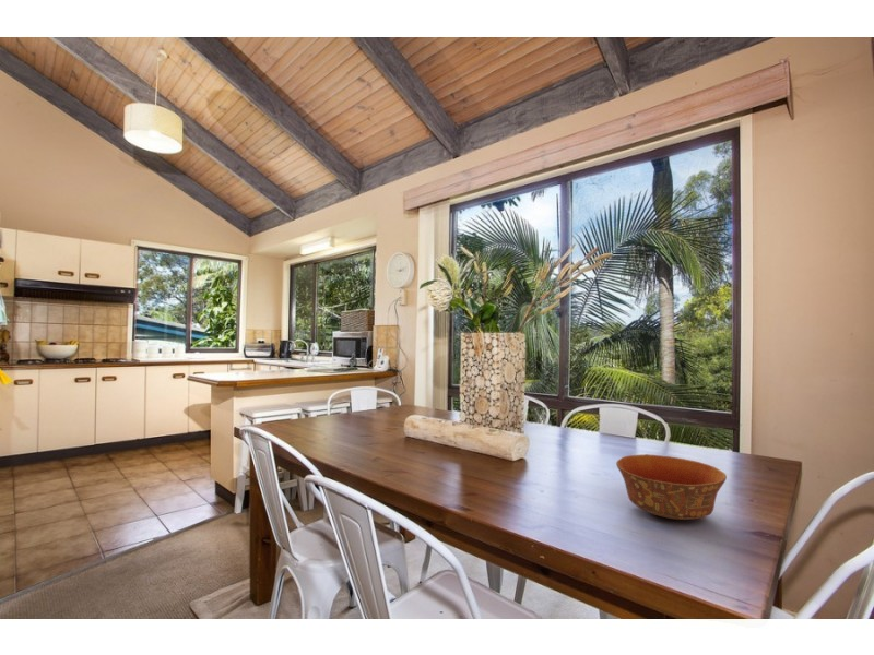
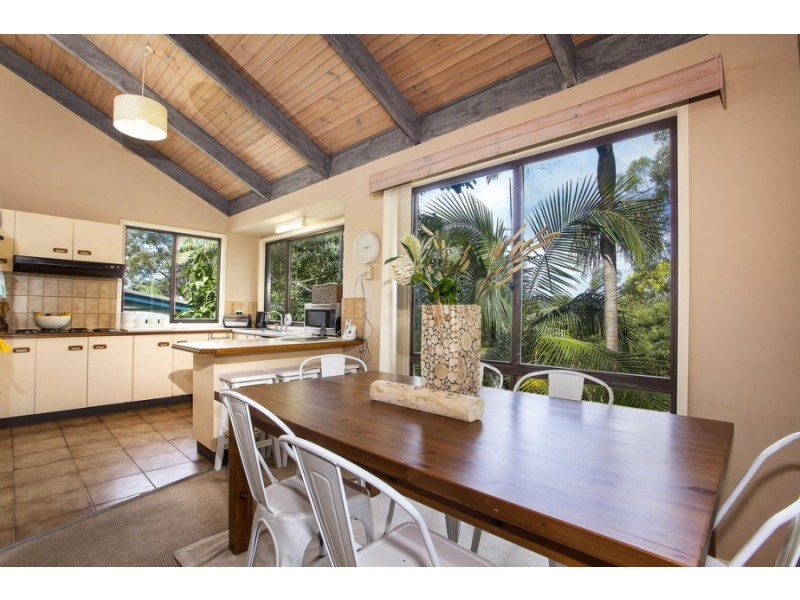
- bowl (668, 489)
